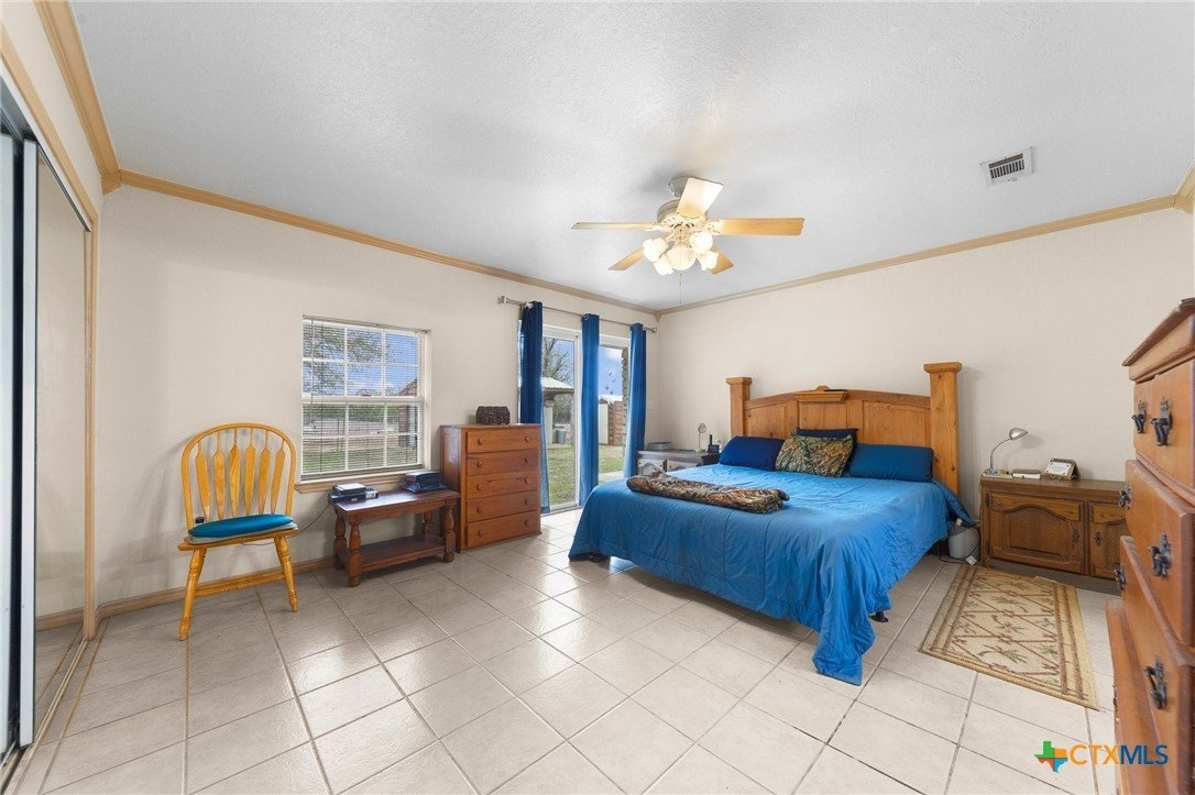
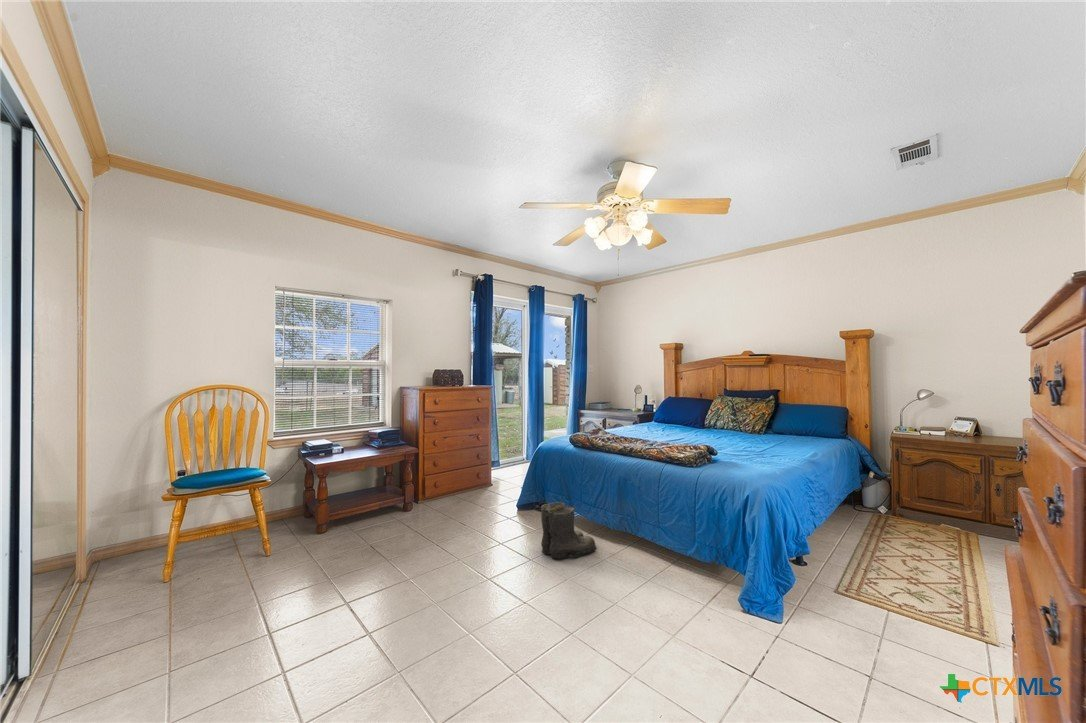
+ boots (568, 527)
